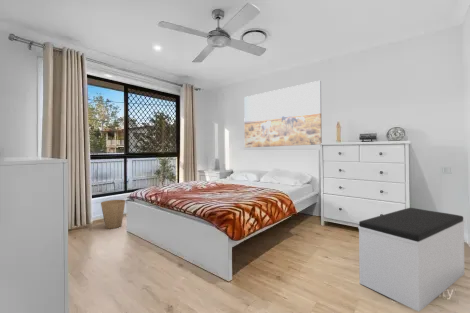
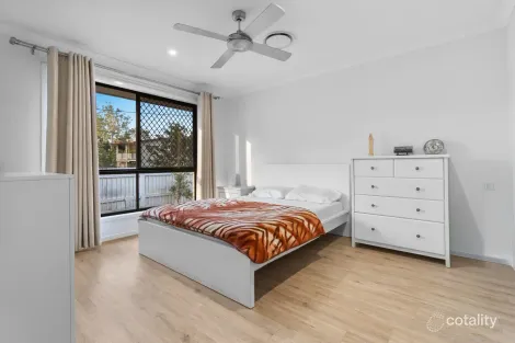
- bench (413, 248)
- trash can (113, 214)
- wall art (278, 118)
